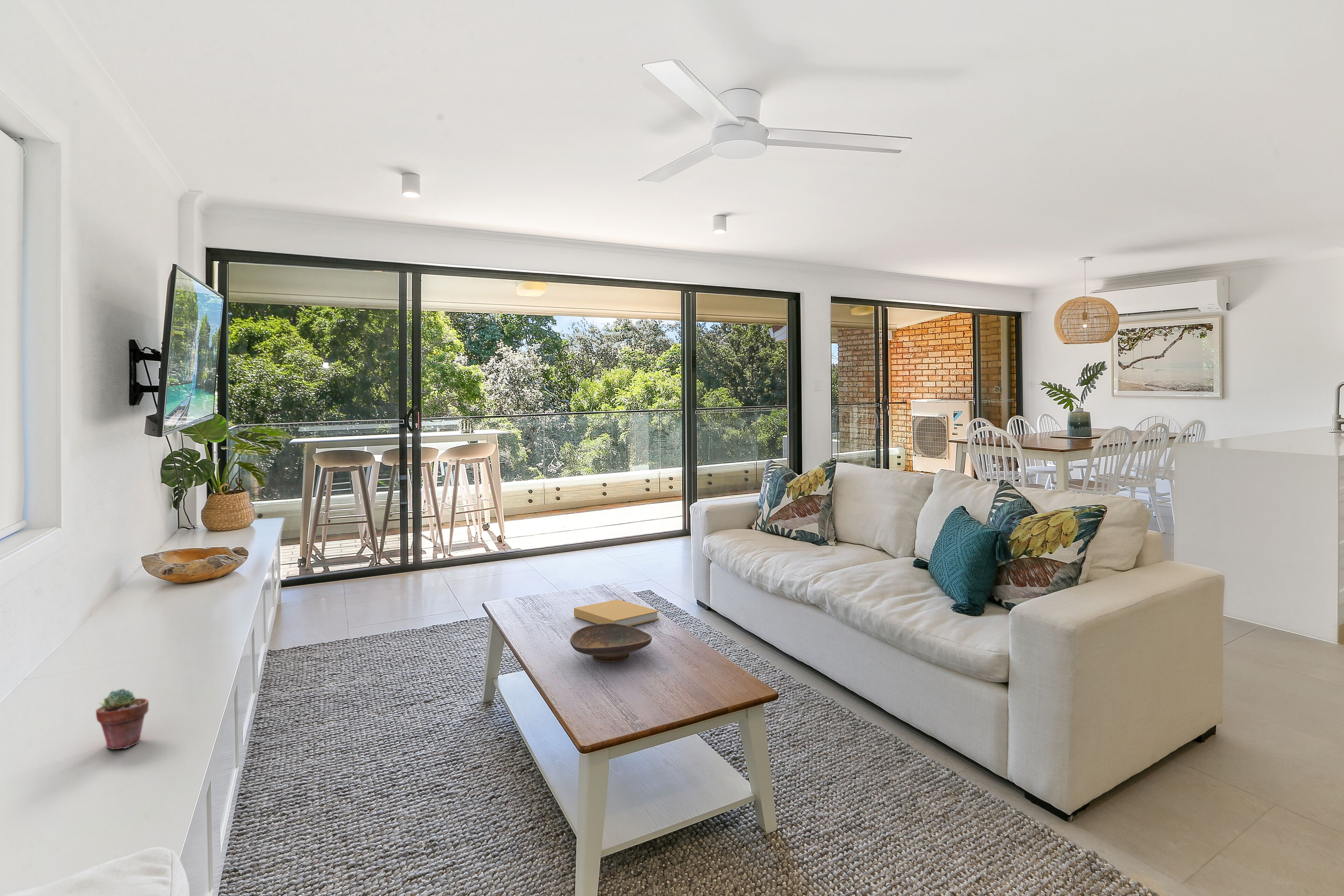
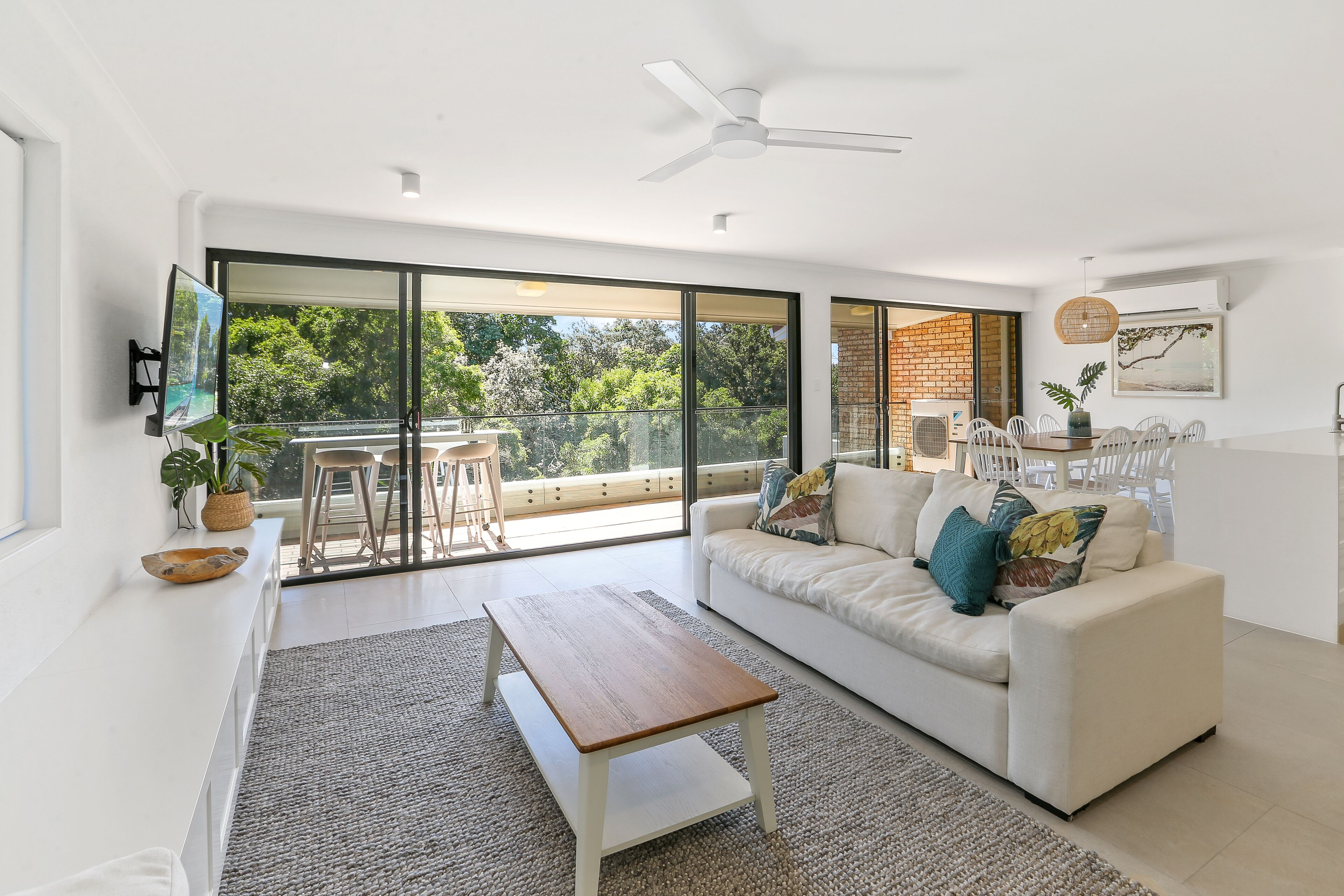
- decorative bowl (611, 645)
- potted succulent (122, 716)
- book (616, 614)
